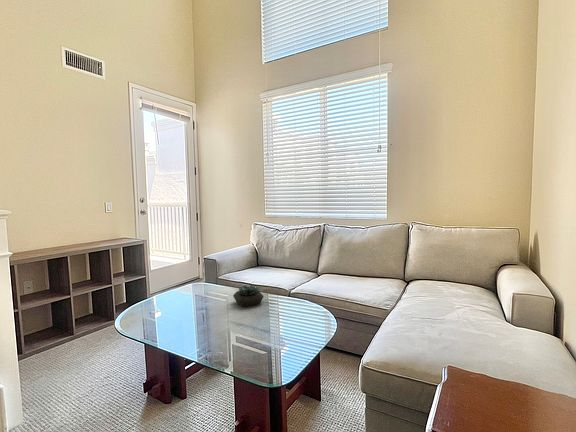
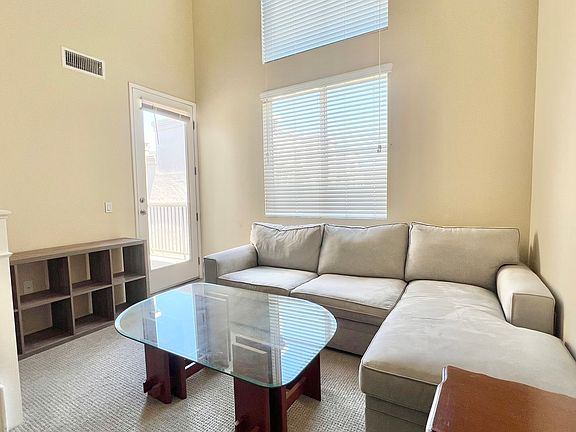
- succulent plant (248, 294)
